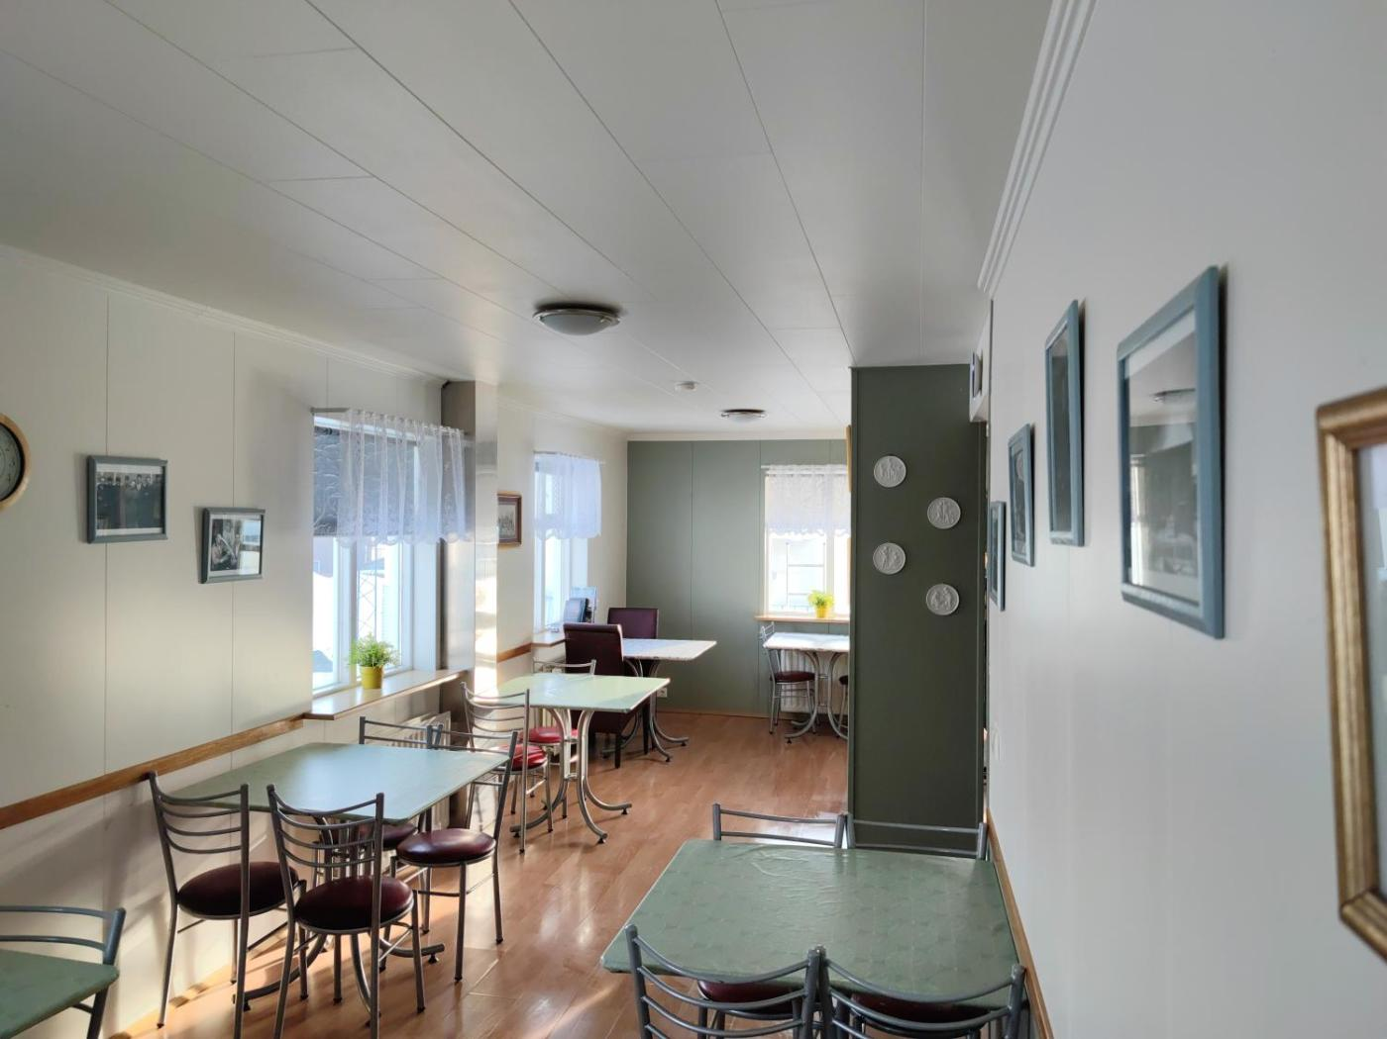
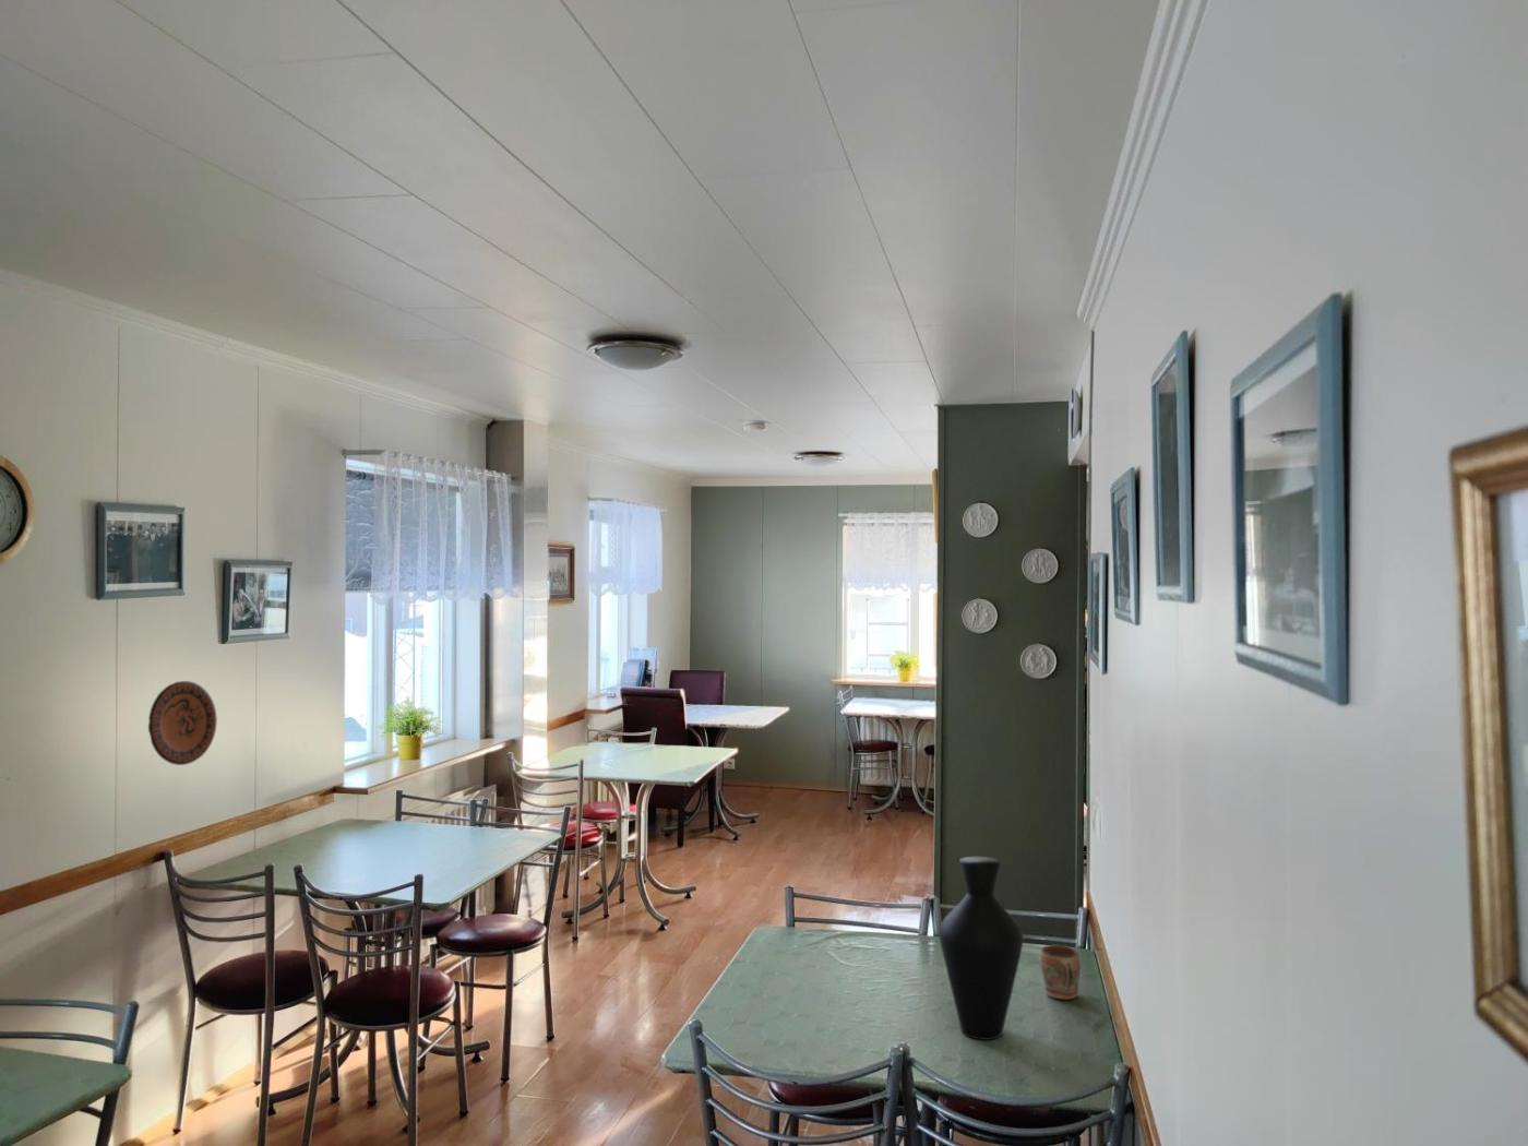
+ vase (981, 945)
+ decorative plate (182, 722)
+ mug (1060, 973)
